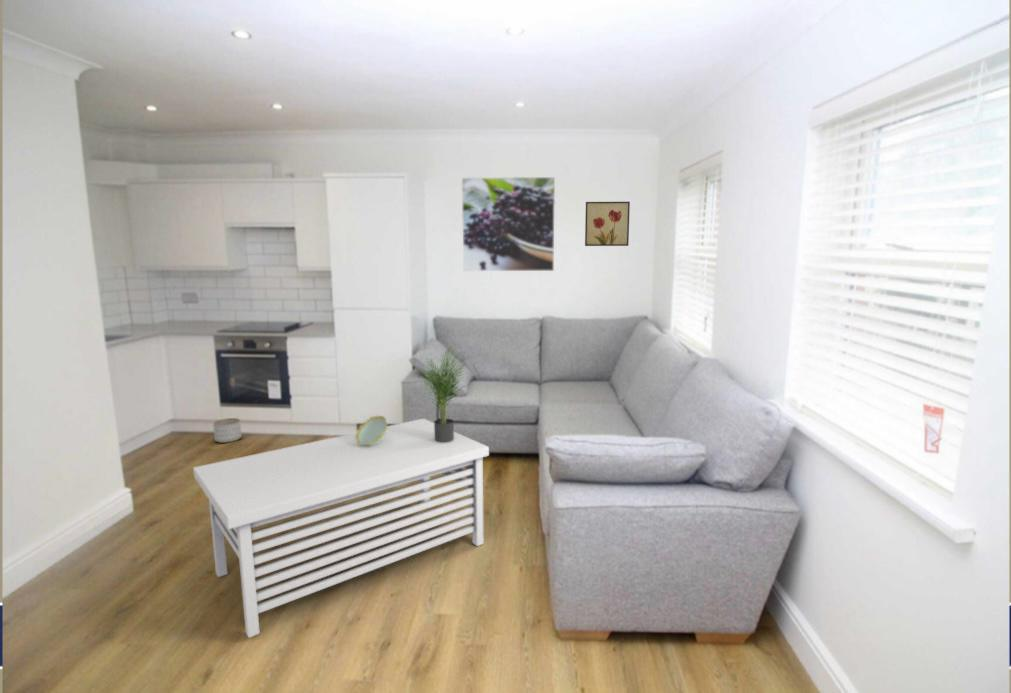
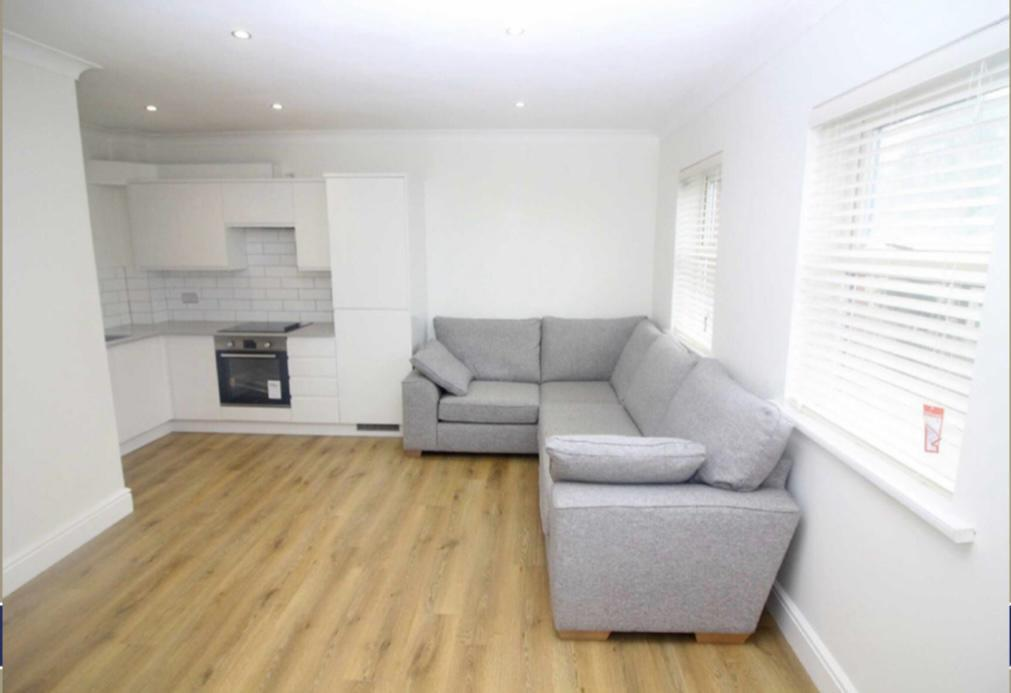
- planter (227, 430)
- potted plant (440, 391)
- coffee table (350, 508)
- wall art (607, 224)
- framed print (508, 225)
- decorative bowl (371, 430)
